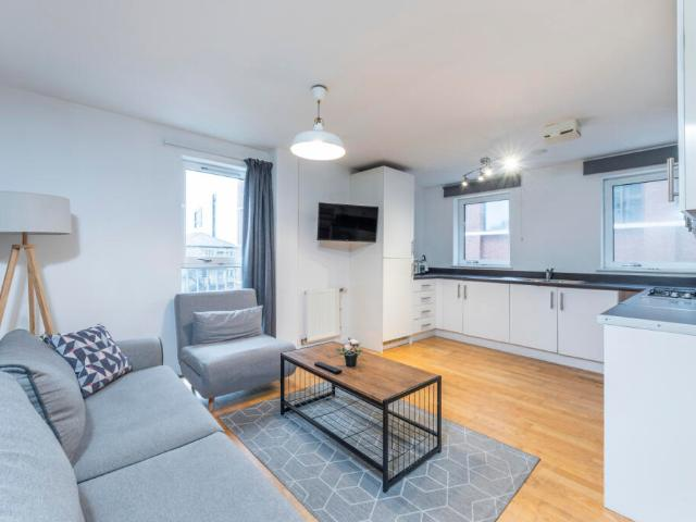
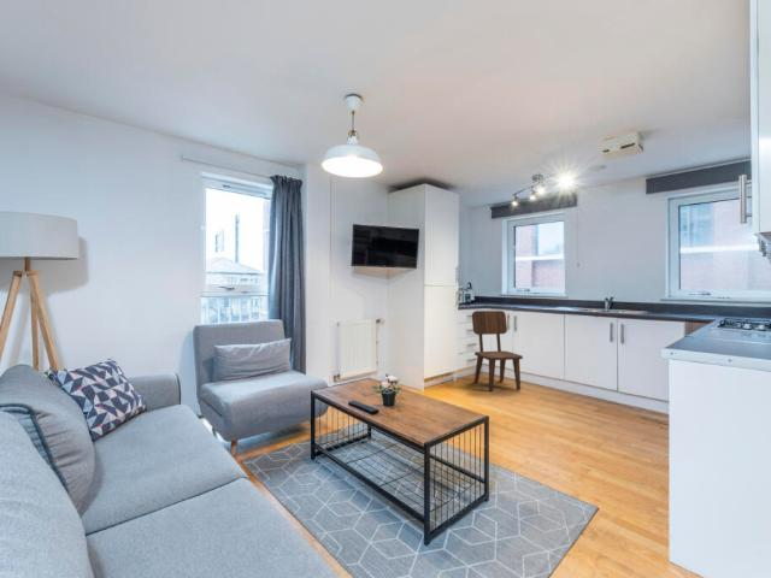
+ dining chair (498, 348)
